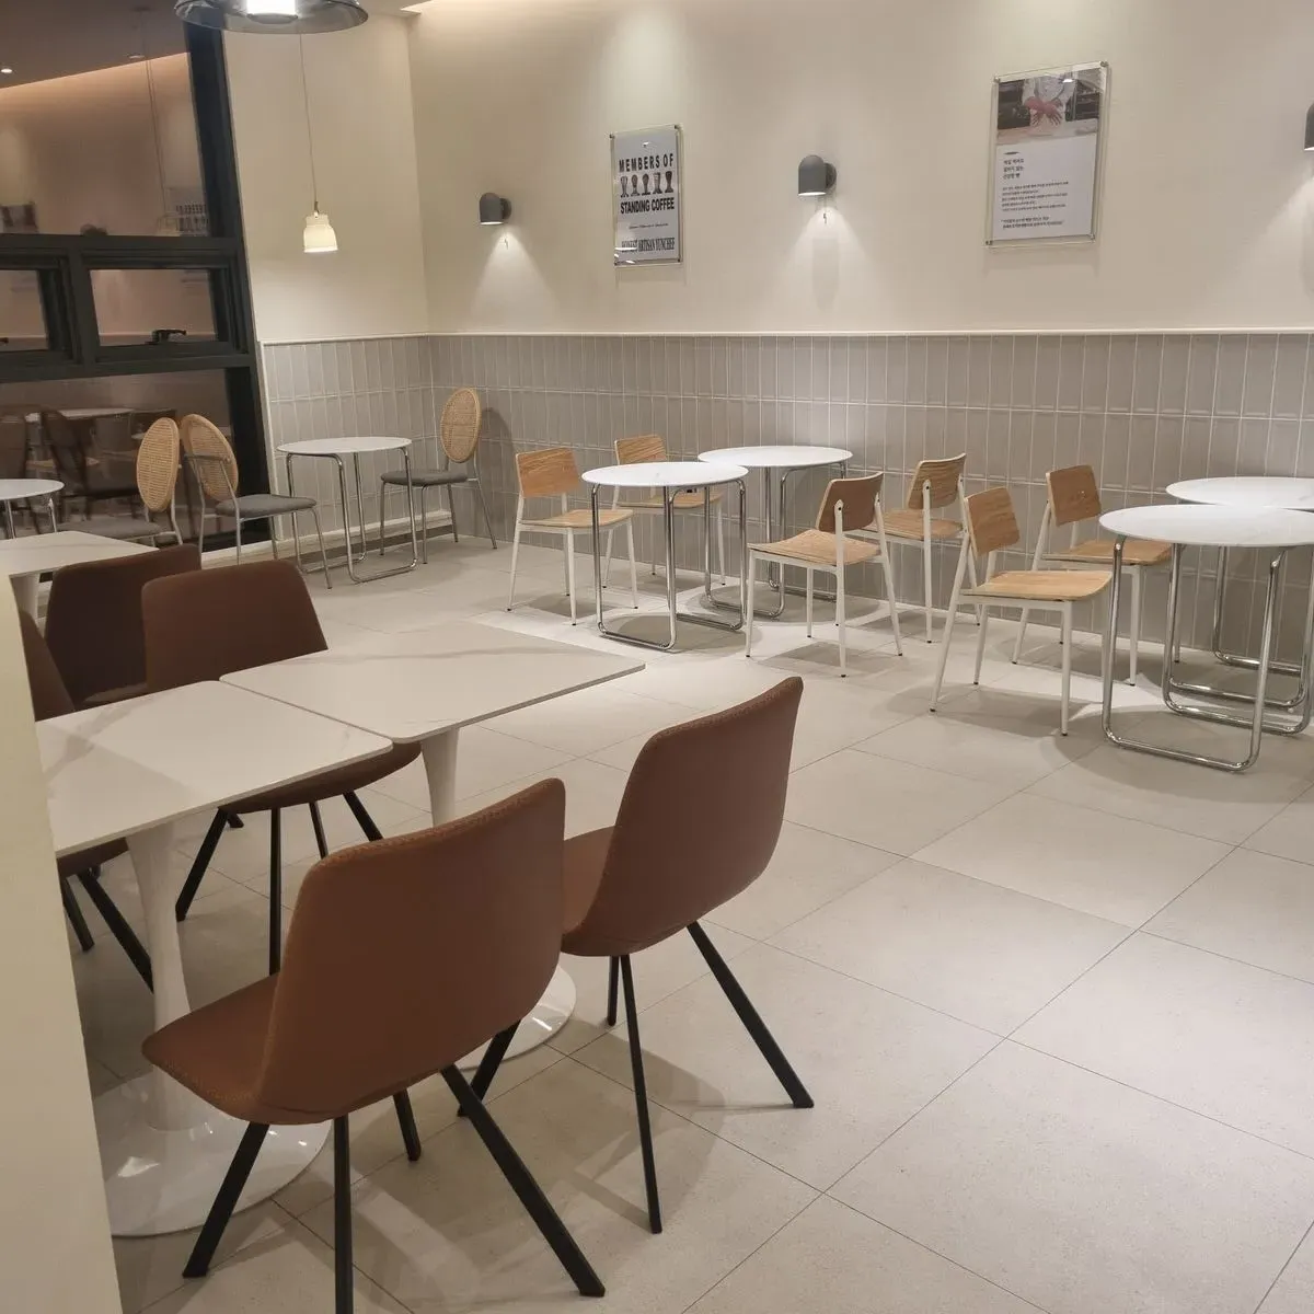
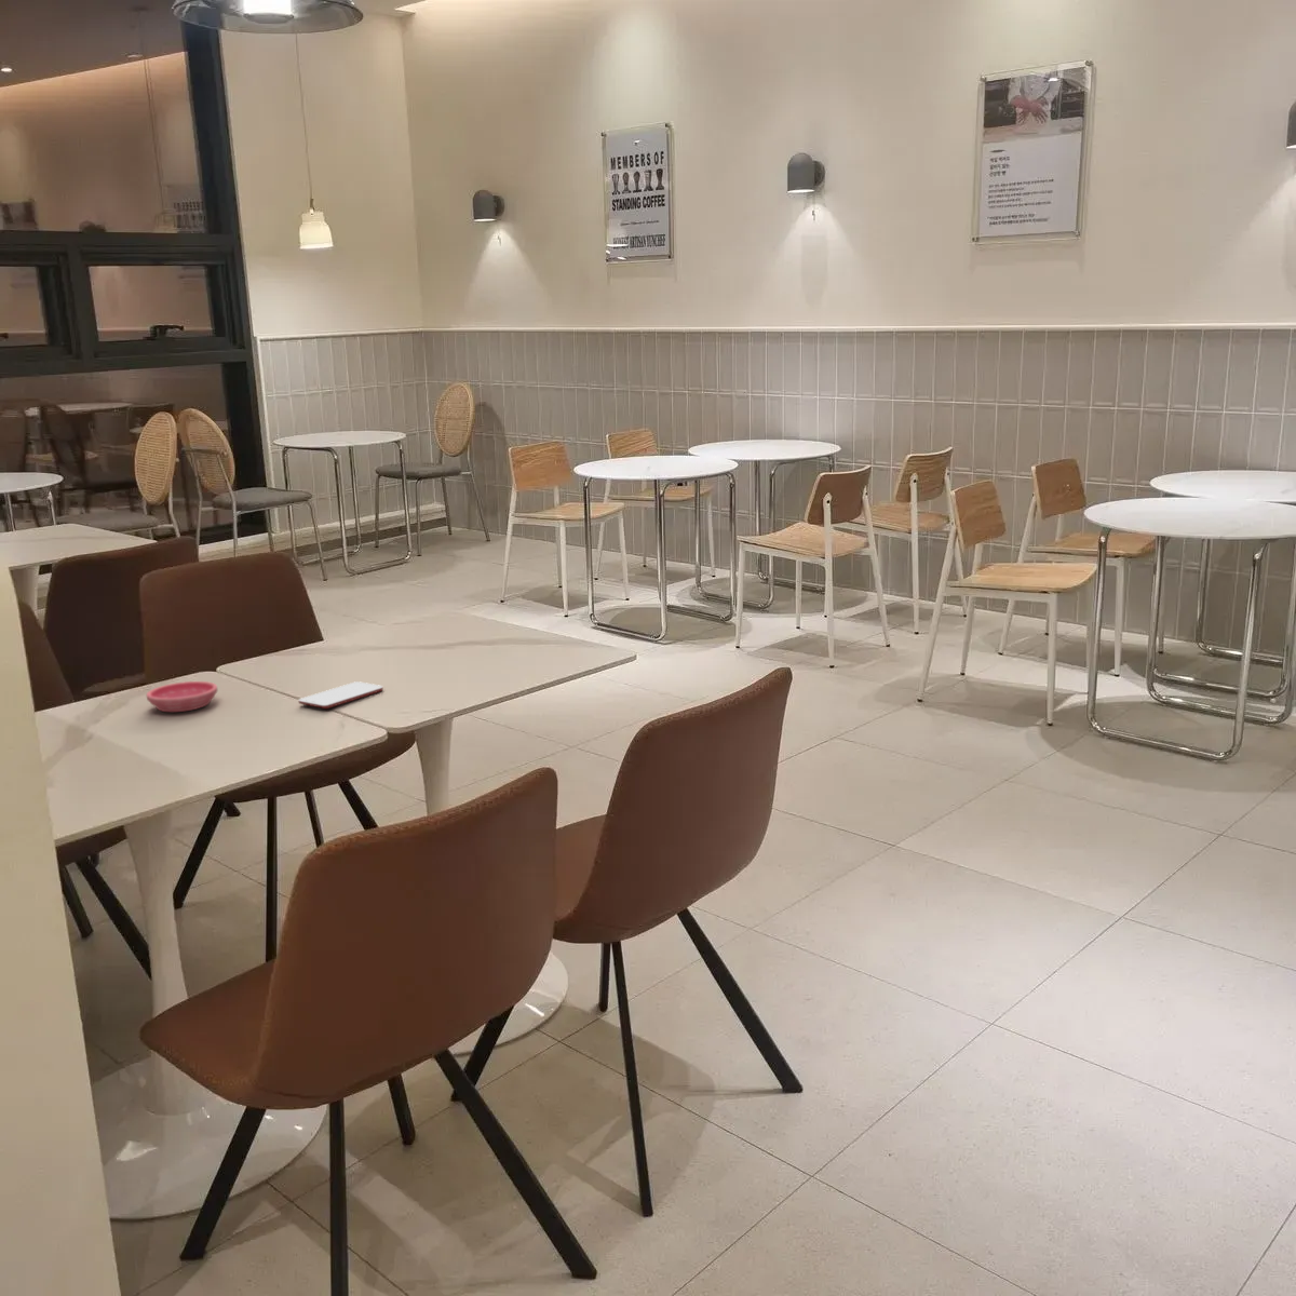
+ saucer (183, 697)
+ smartphone (342, 694)
